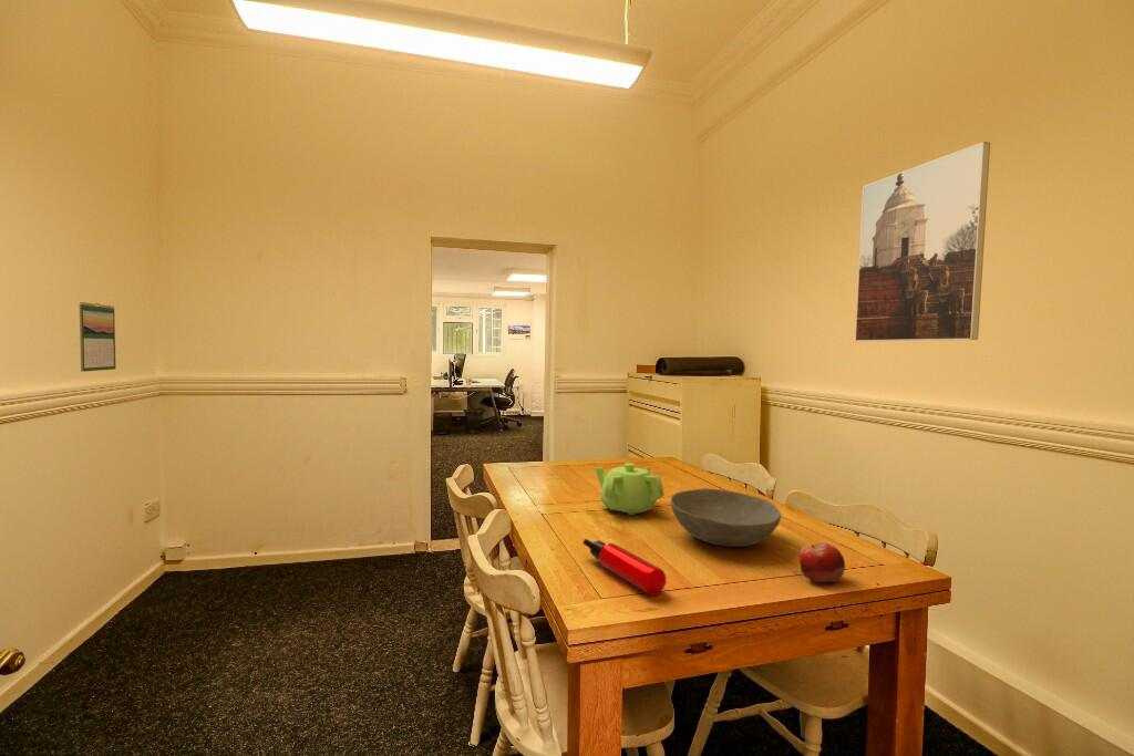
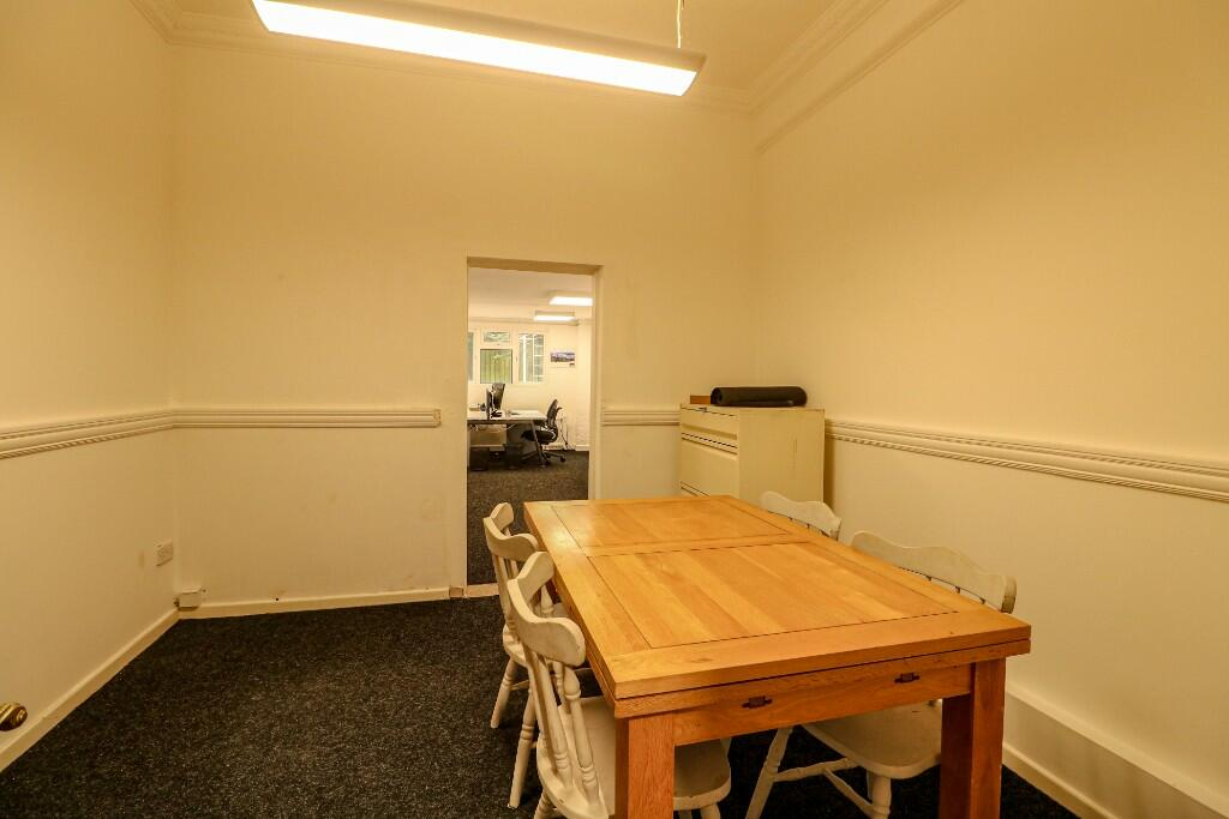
- fruit (821, 561)
- water bottle (621, 561)
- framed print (914, 253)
- teapot (629, 486)
- bowl (723, 520)
- calendar (97, 336)
